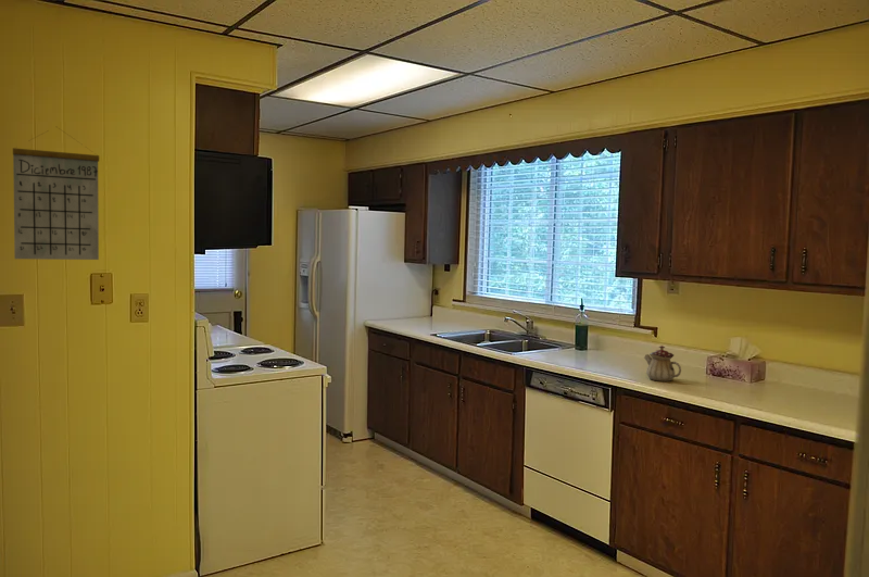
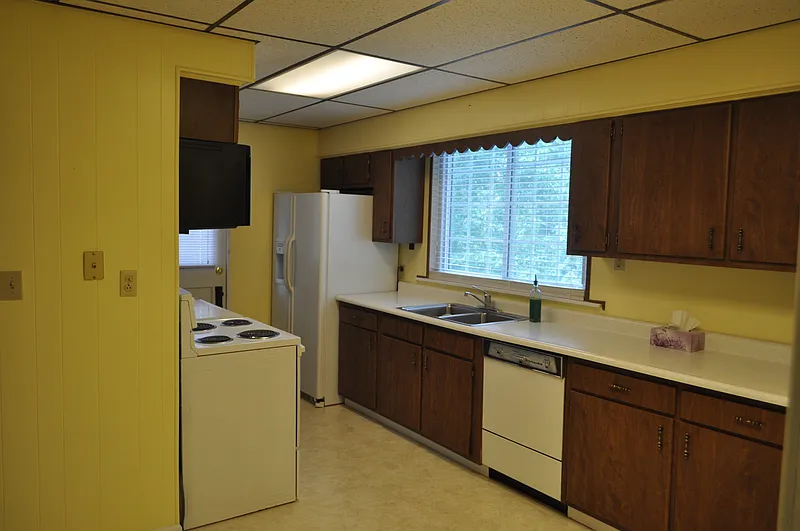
- calendar (56, 192)
- teapot (663, 362)
